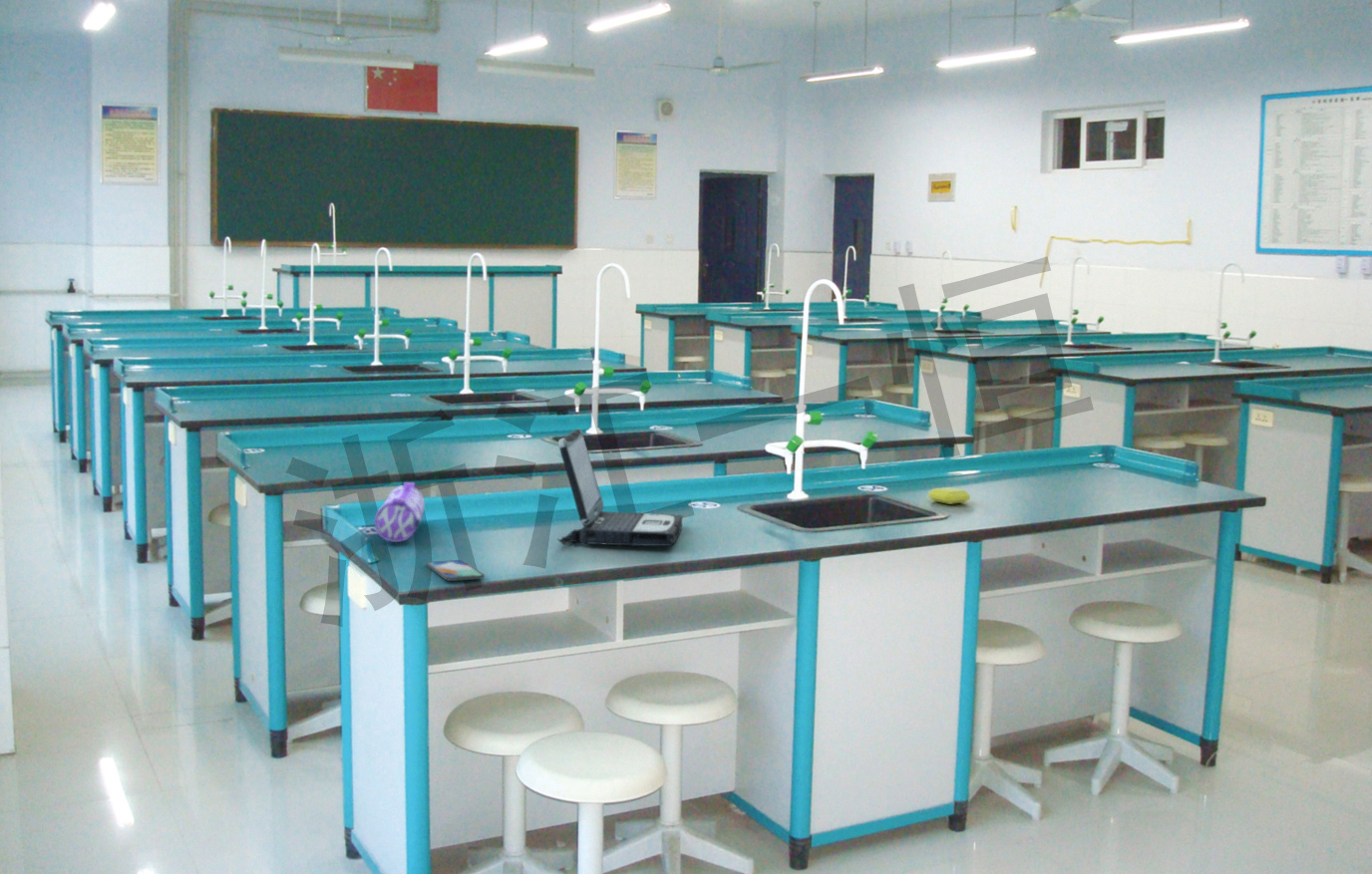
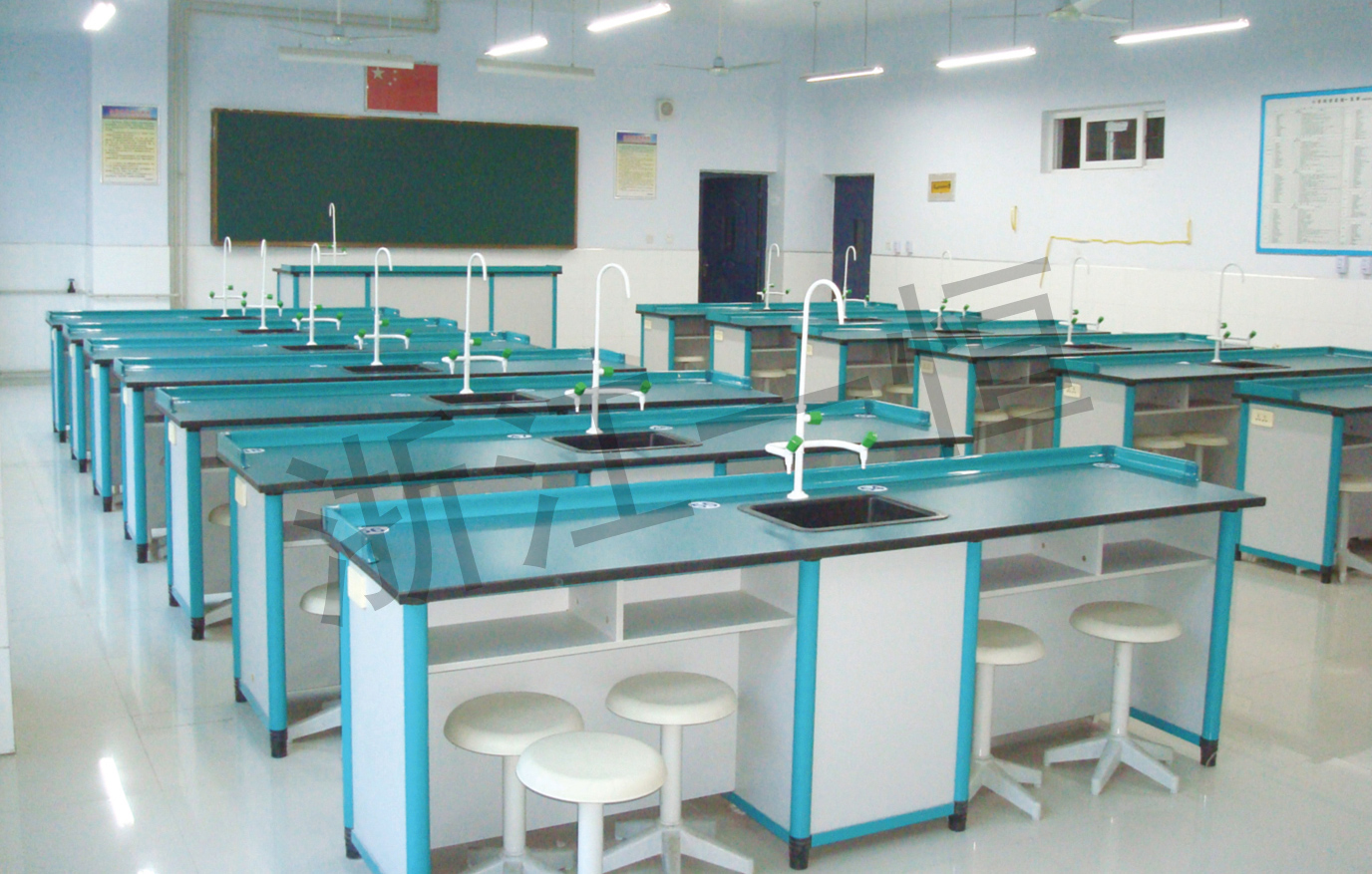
- smartphone (455, 570)
- laptop (599, 491)
- soap bar (948, 495)
- pencil case (400, 511)
